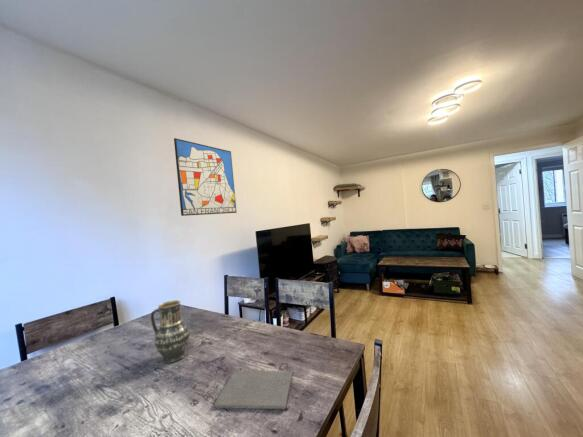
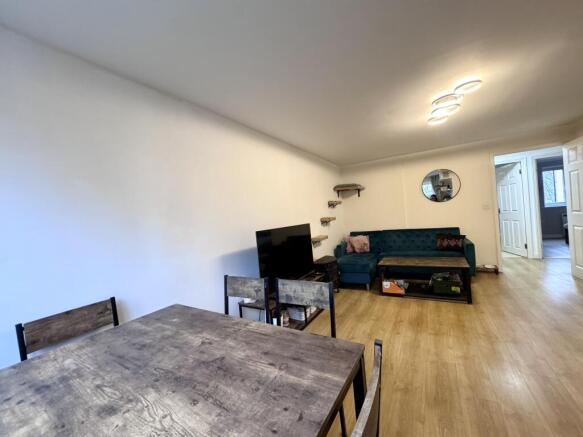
- wall art (209, 179)
- vase (171, 330)
- notepad (256, 388)
